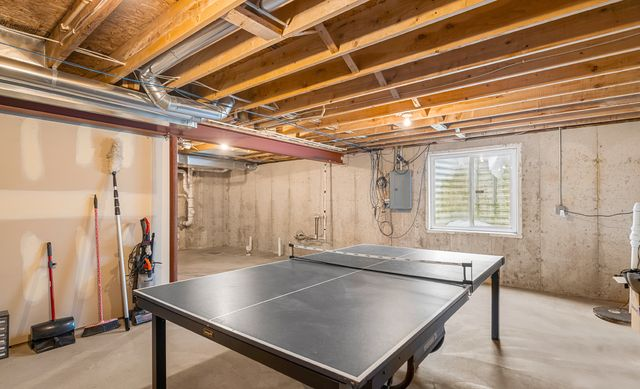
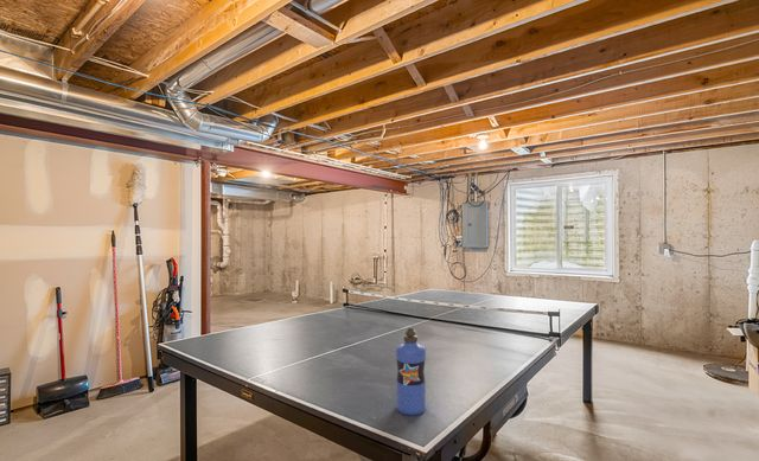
+ water bottle (410, 369)
